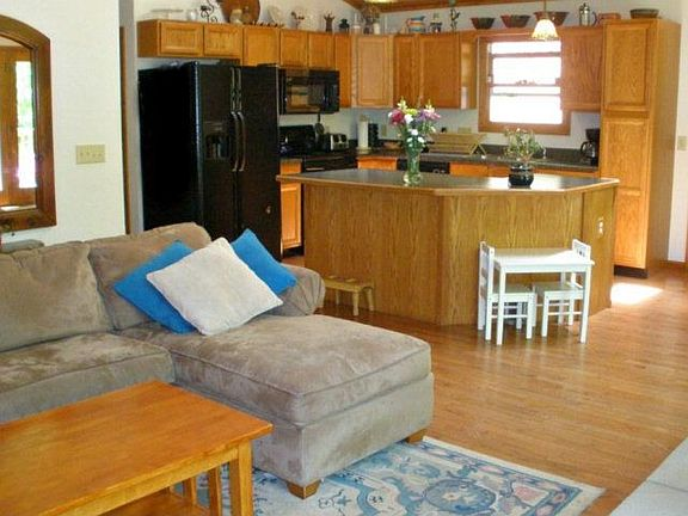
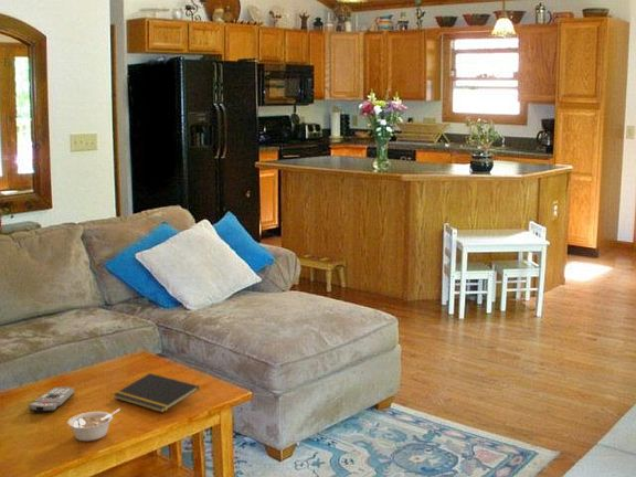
+ notepad (156, 392)
+ legume (92, 425)
+ remote control (53, 399)
